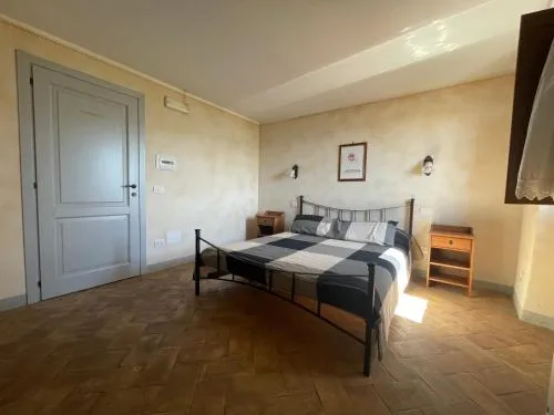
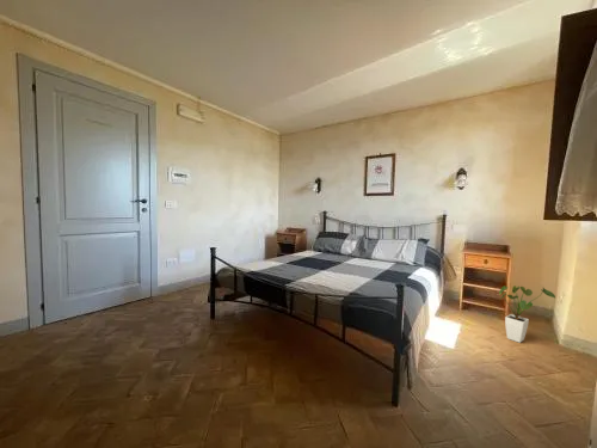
+ house plant (521, 312)
